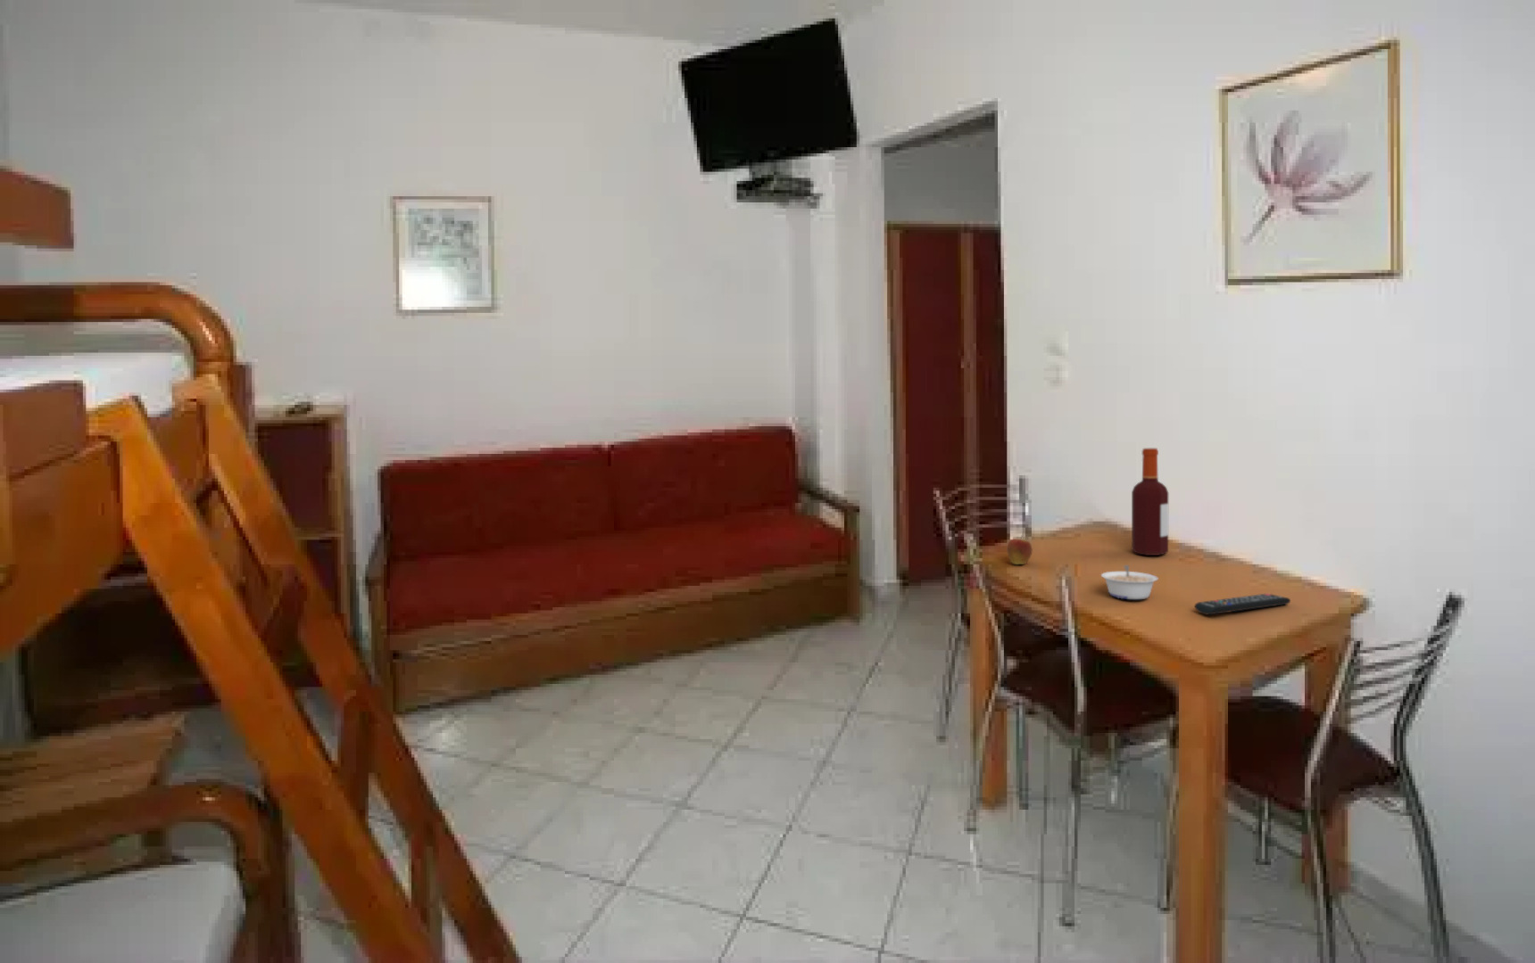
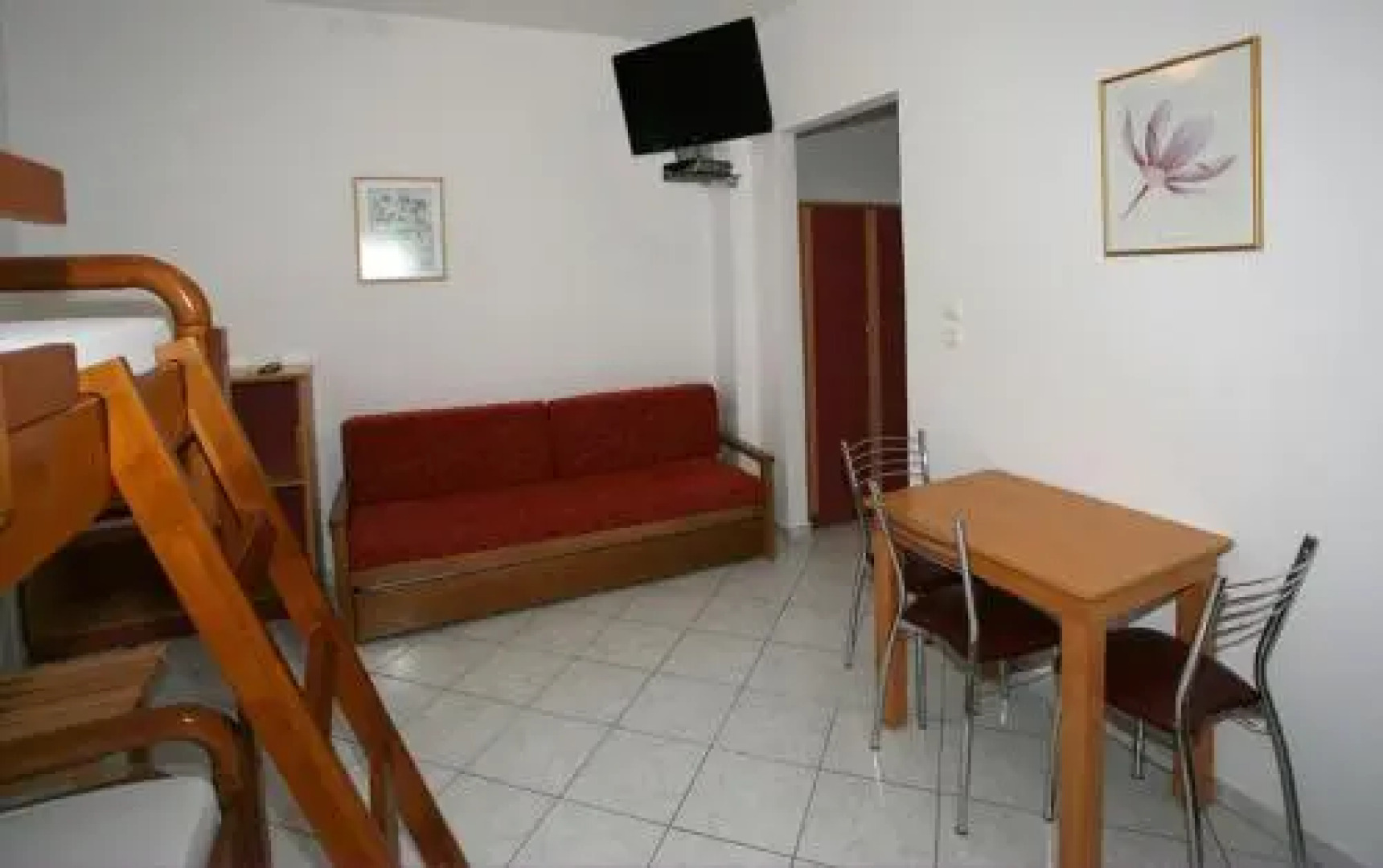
- fruit (1019, 549)
- legume (1128, 584)
- bottle (1150, 500)
- remote control (1242, 604)
